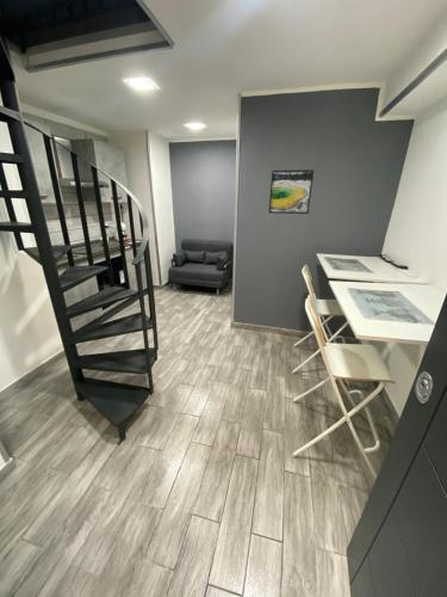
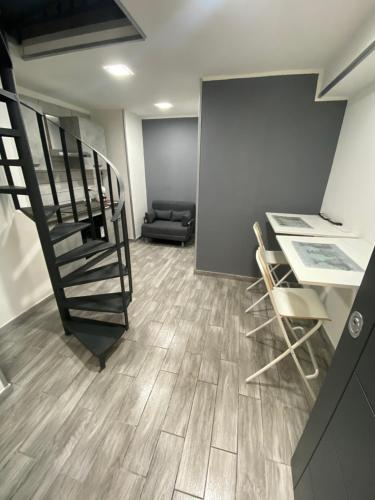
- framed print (290, 192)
